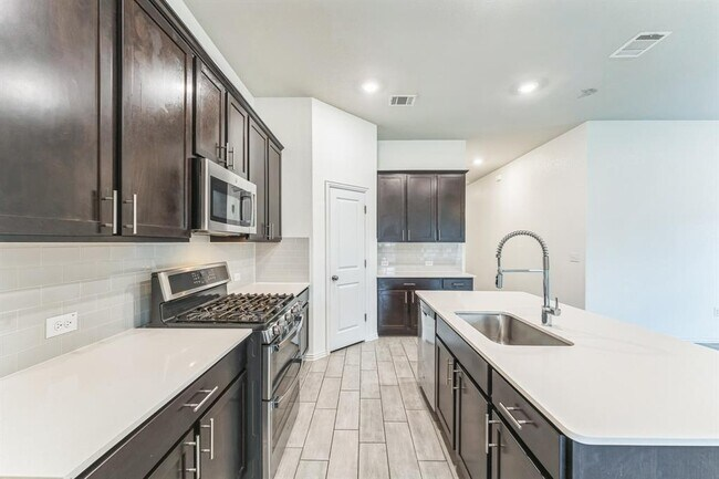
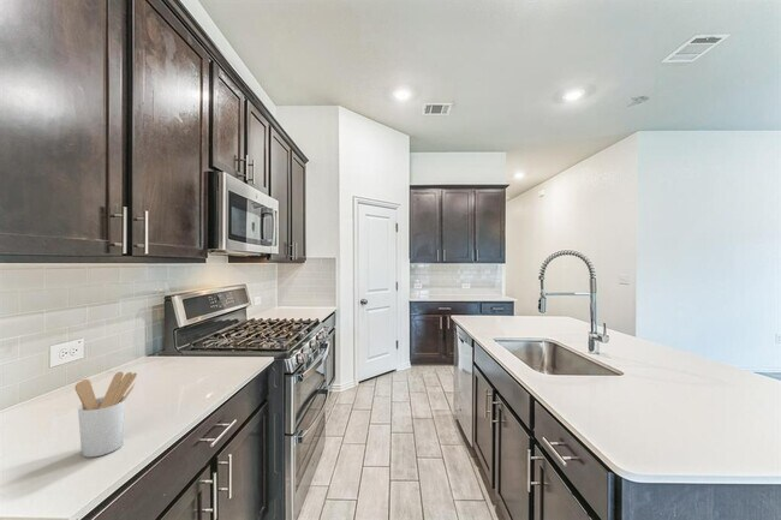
+ utensil holder (109, 410)
